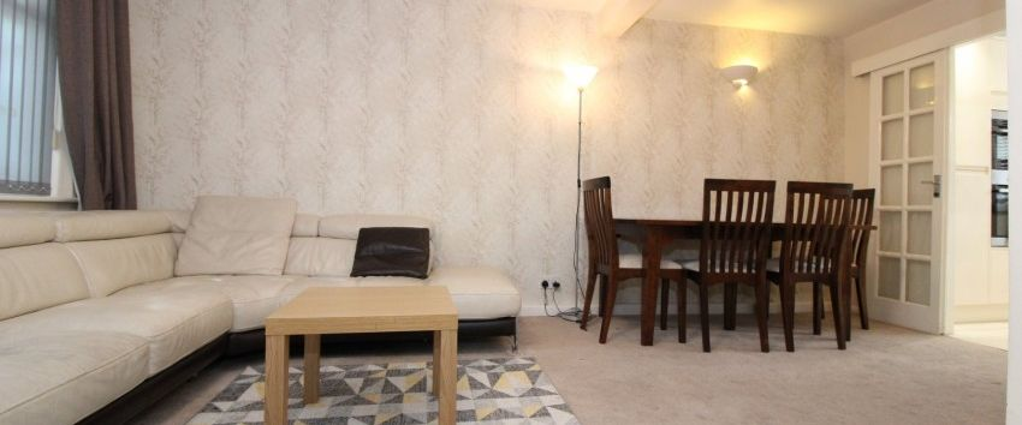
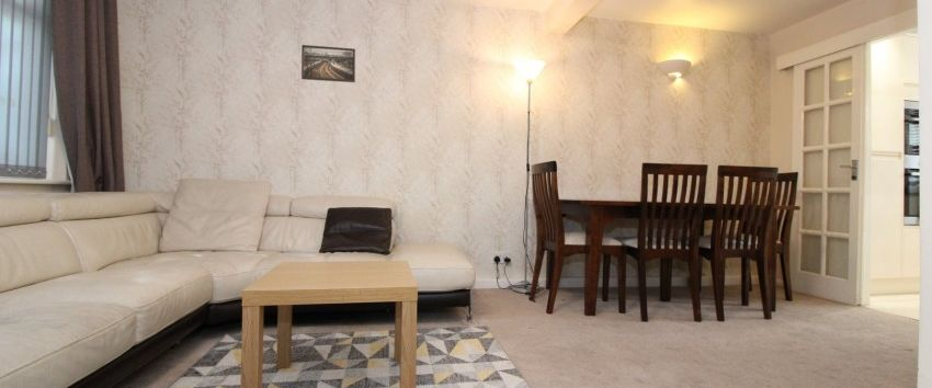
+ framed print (329, 64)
